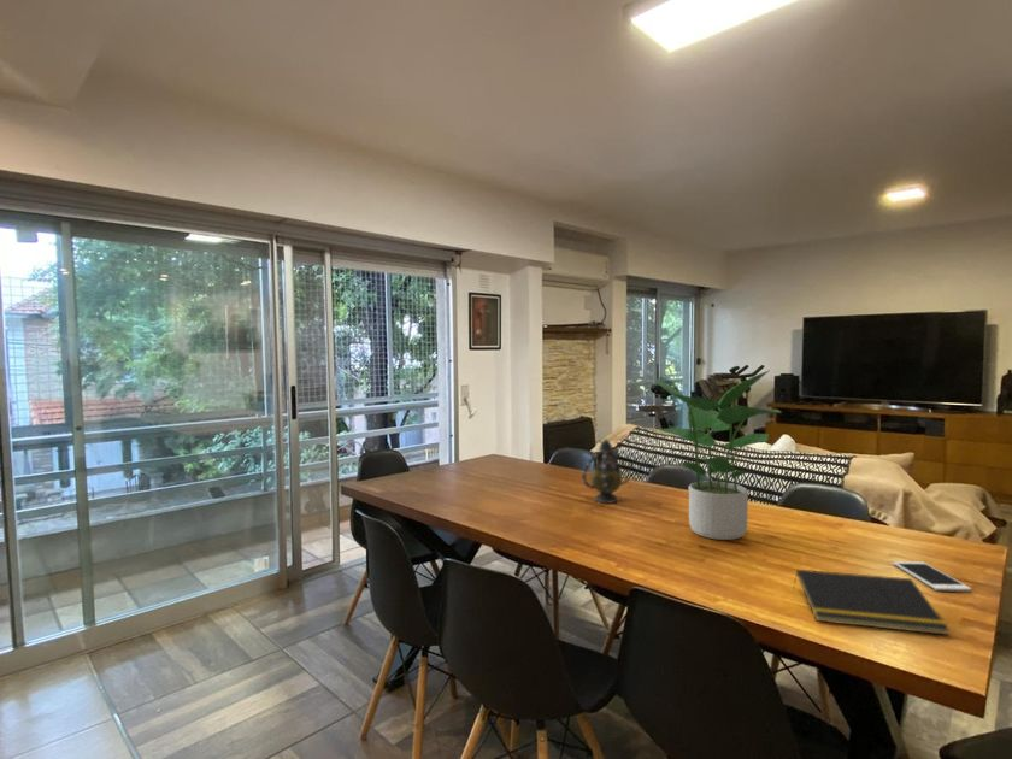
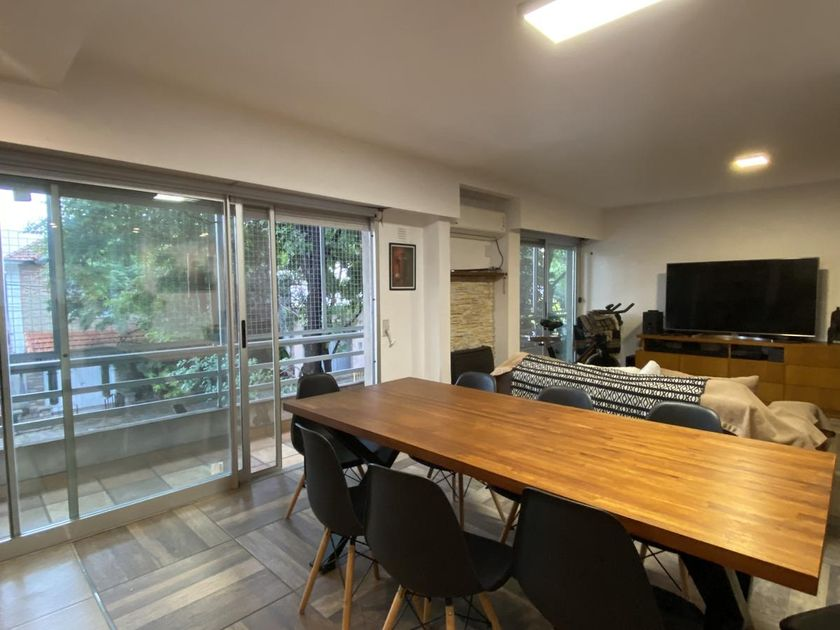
- cell phone (929, 575)
- teapot (611, 467)
- notepad (865, 599)
- potted plant (708, 449)
